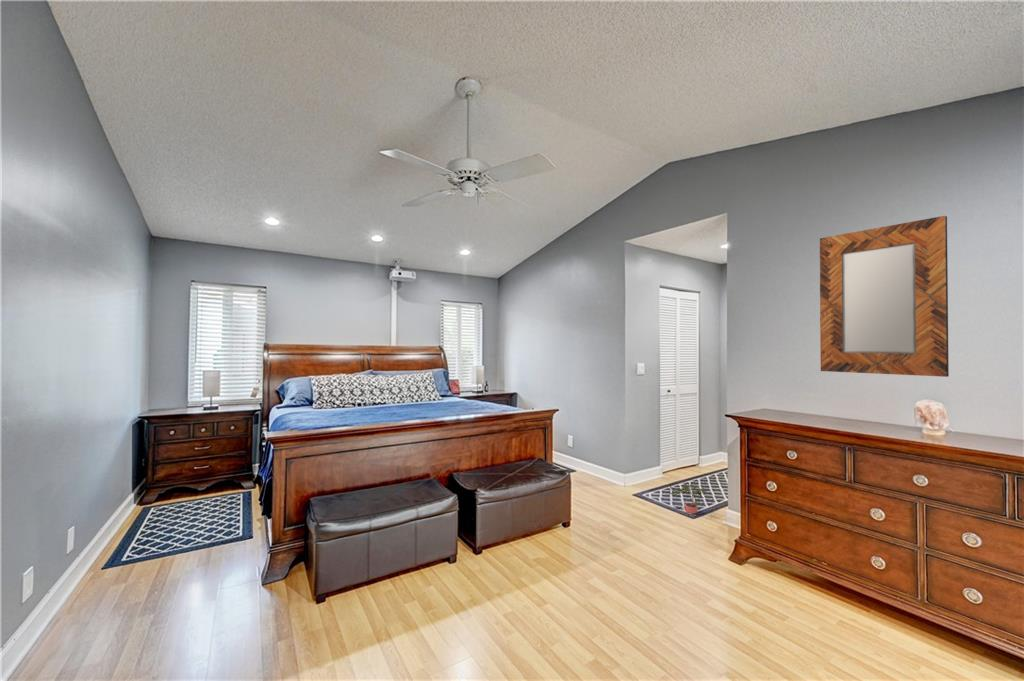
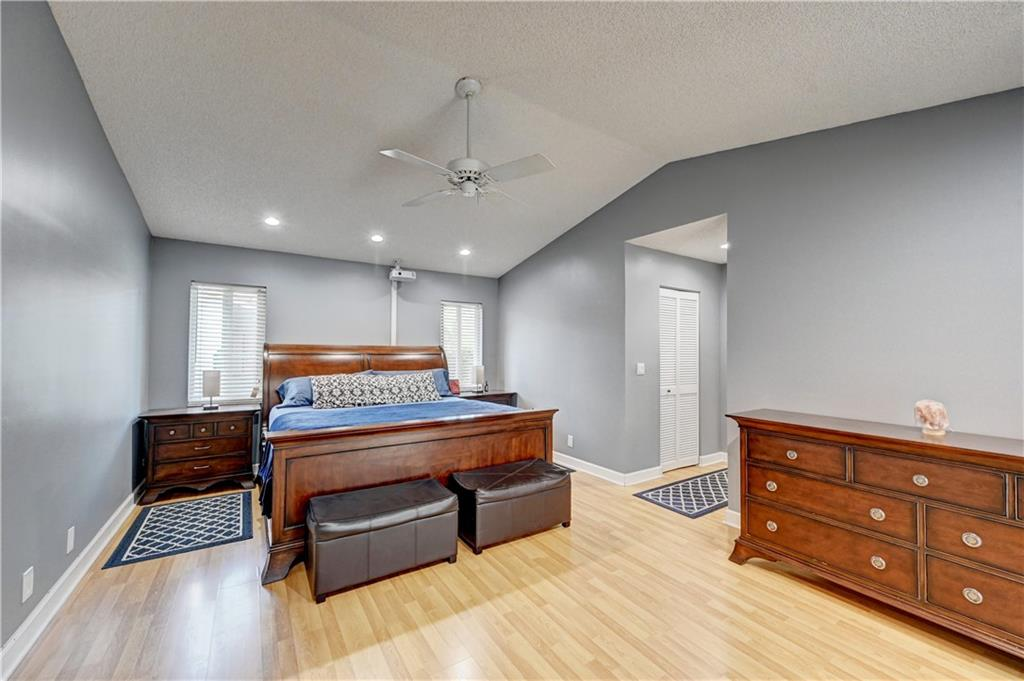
- home mirror (877, 300)
- potted plant (686, 491)
